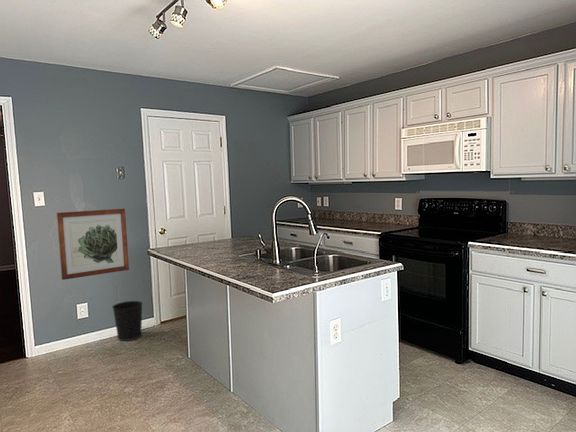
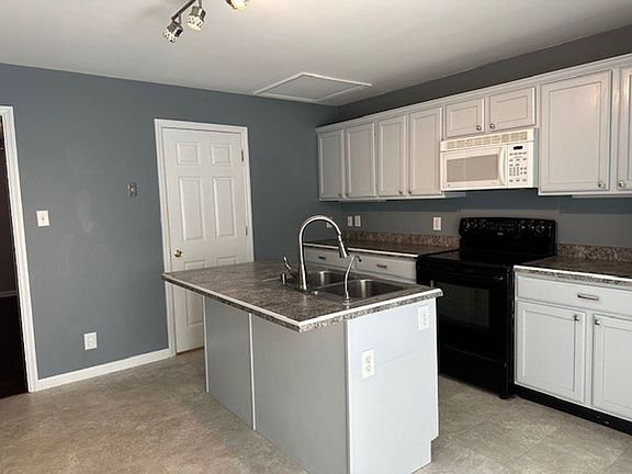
- wall art (94, 242)
- wastebasket (128, 320)
